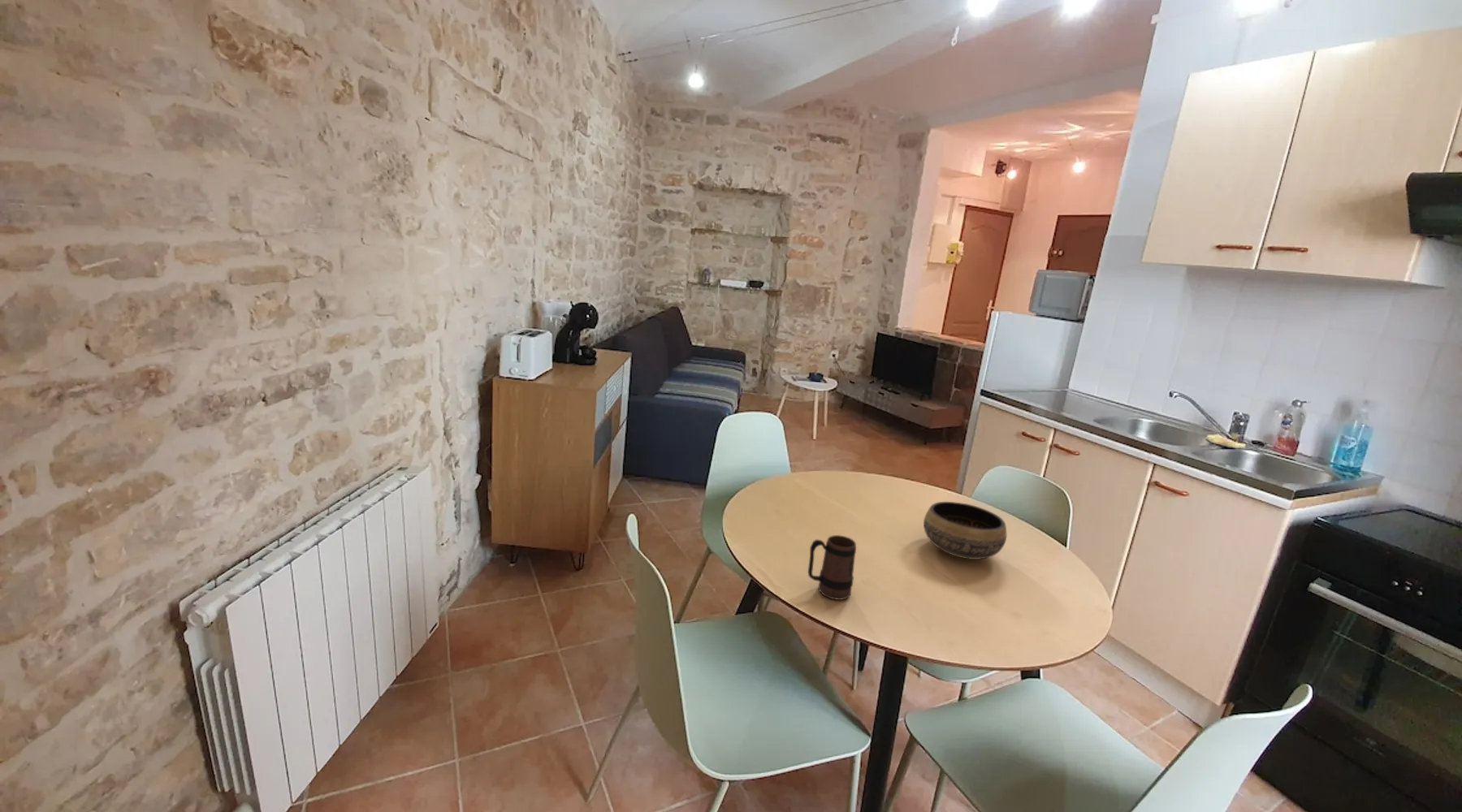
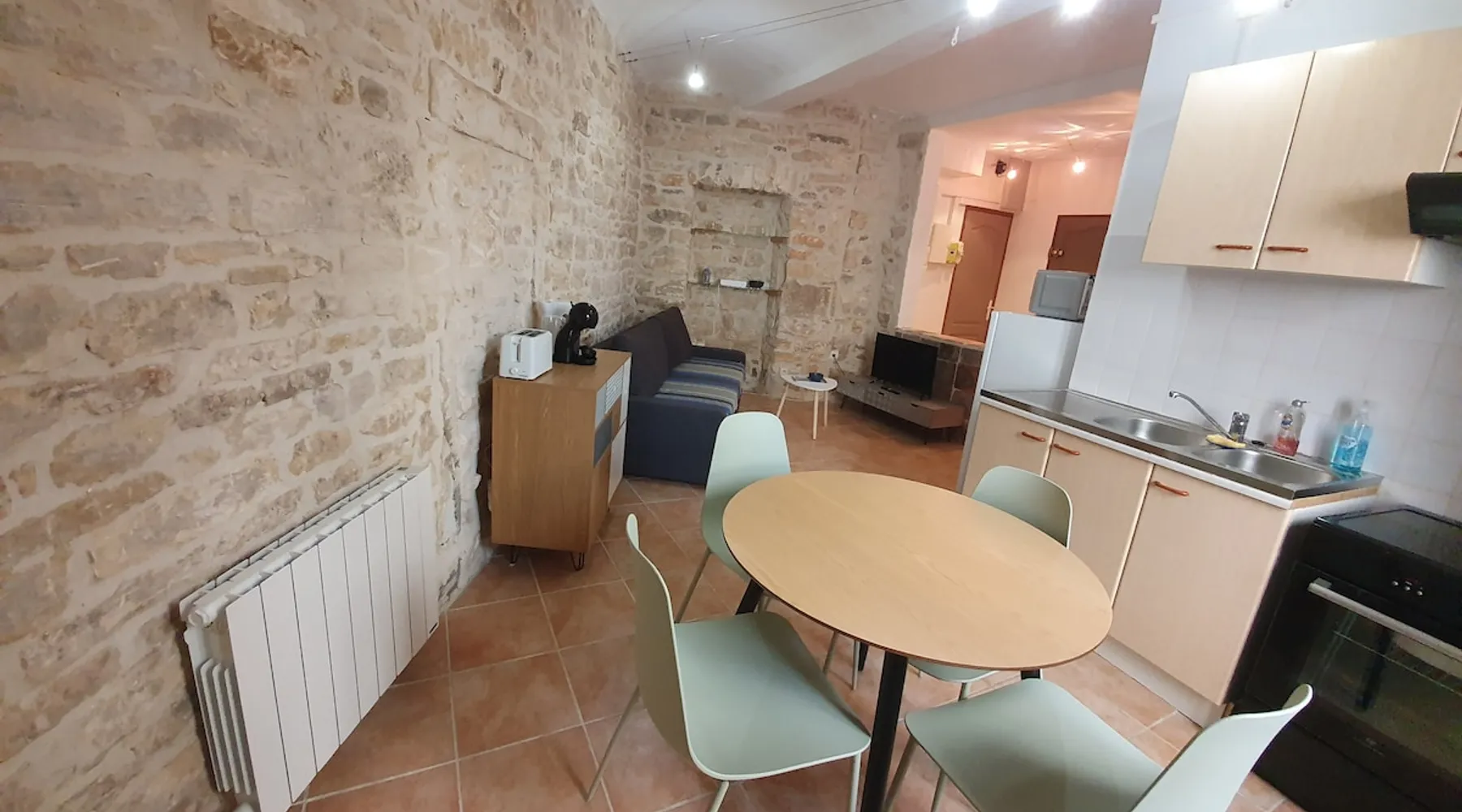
- bowl (962, 533)
- mug (831, 566)
